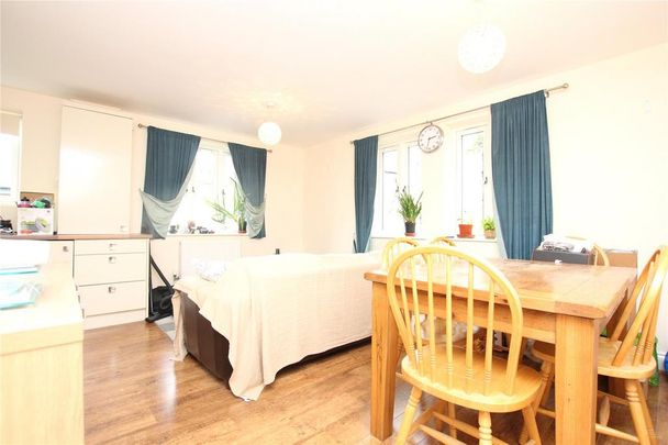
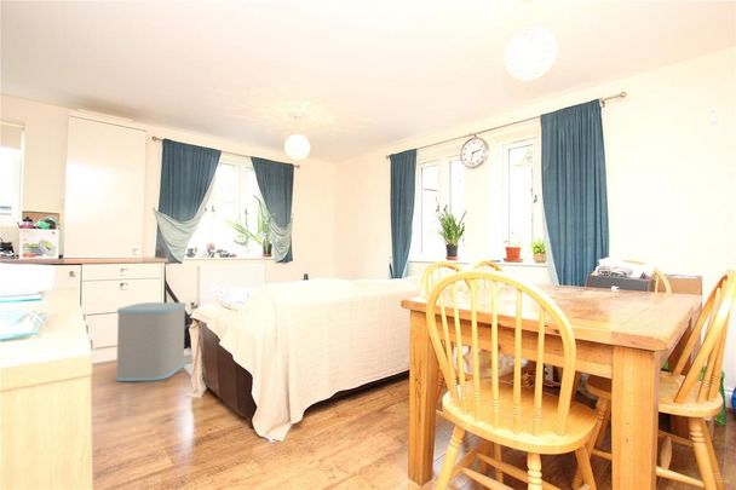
+ laundry basket (153, 339)
